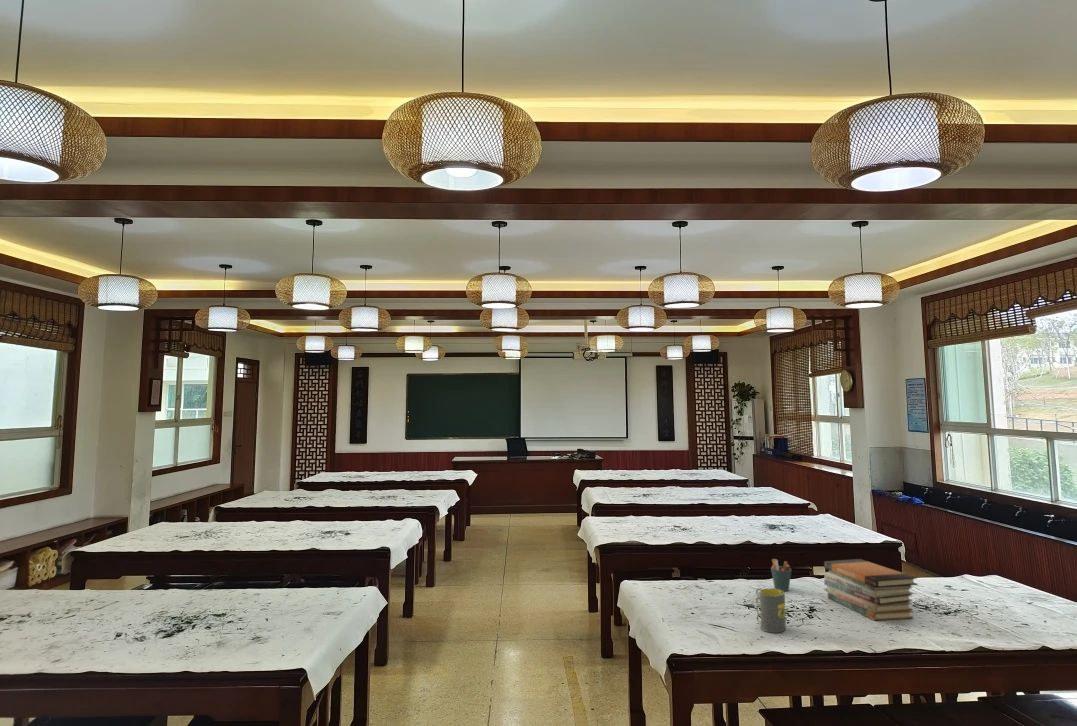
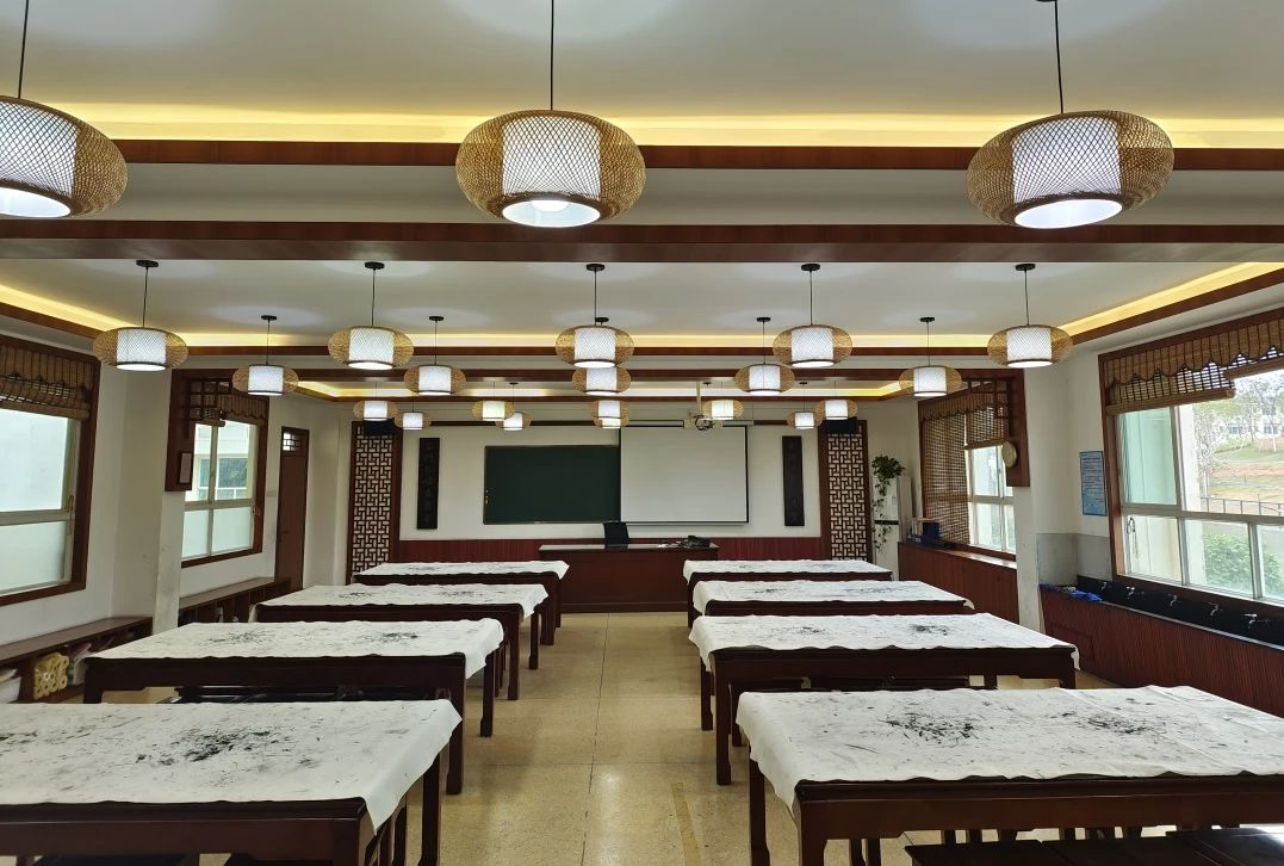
- book stack (867, 587)
- mug (769, 609)
- pen holder (780, 573)
